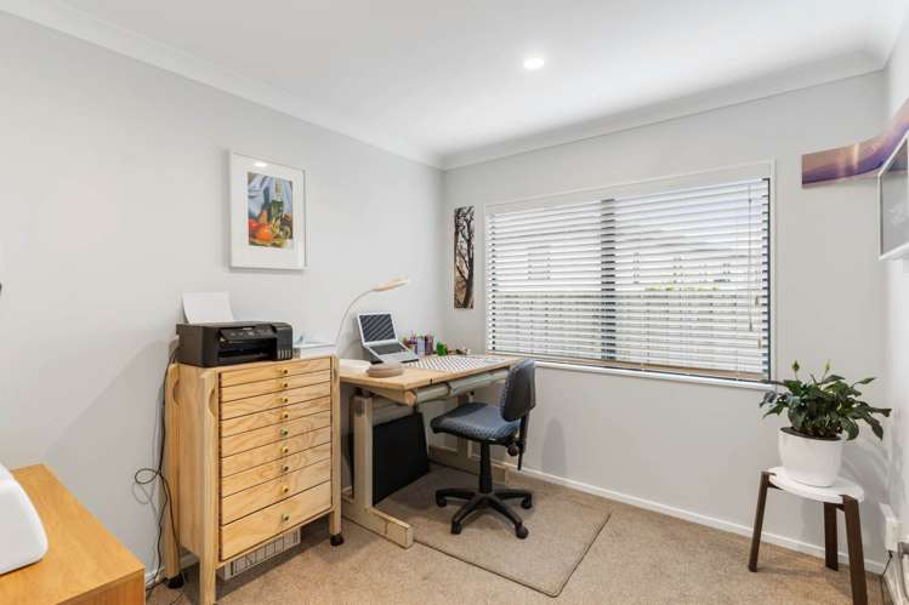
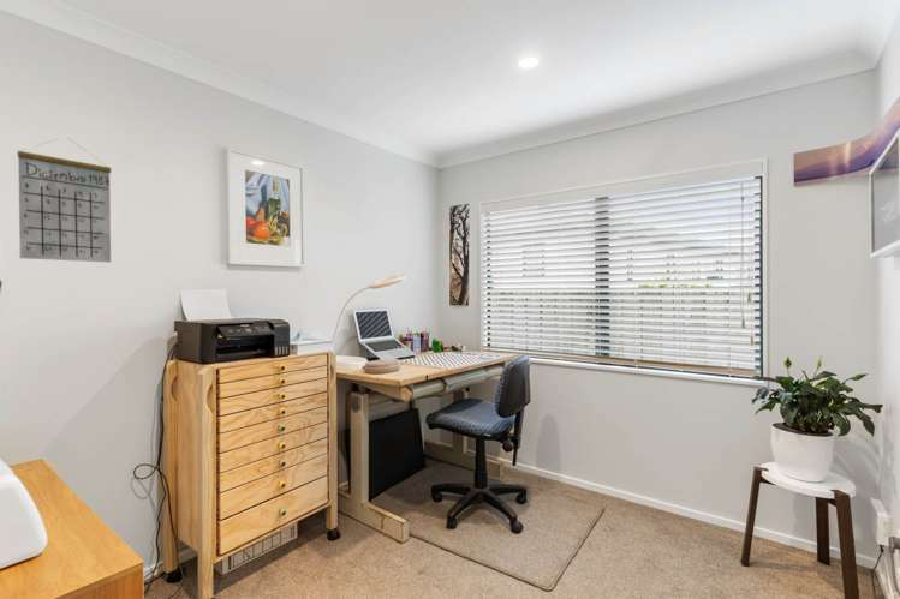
+ calendar (67, 198)
